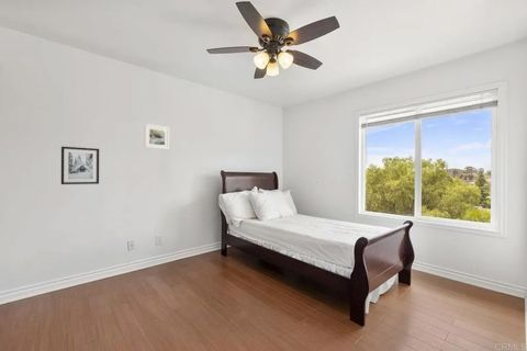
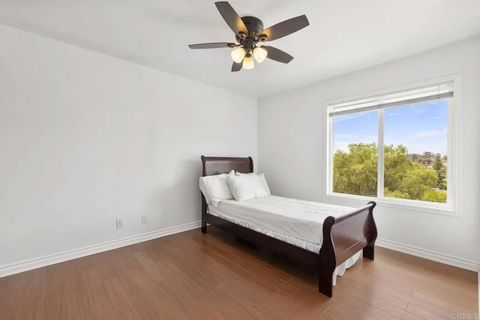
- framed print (157, 137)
- wall art (80, 166)
